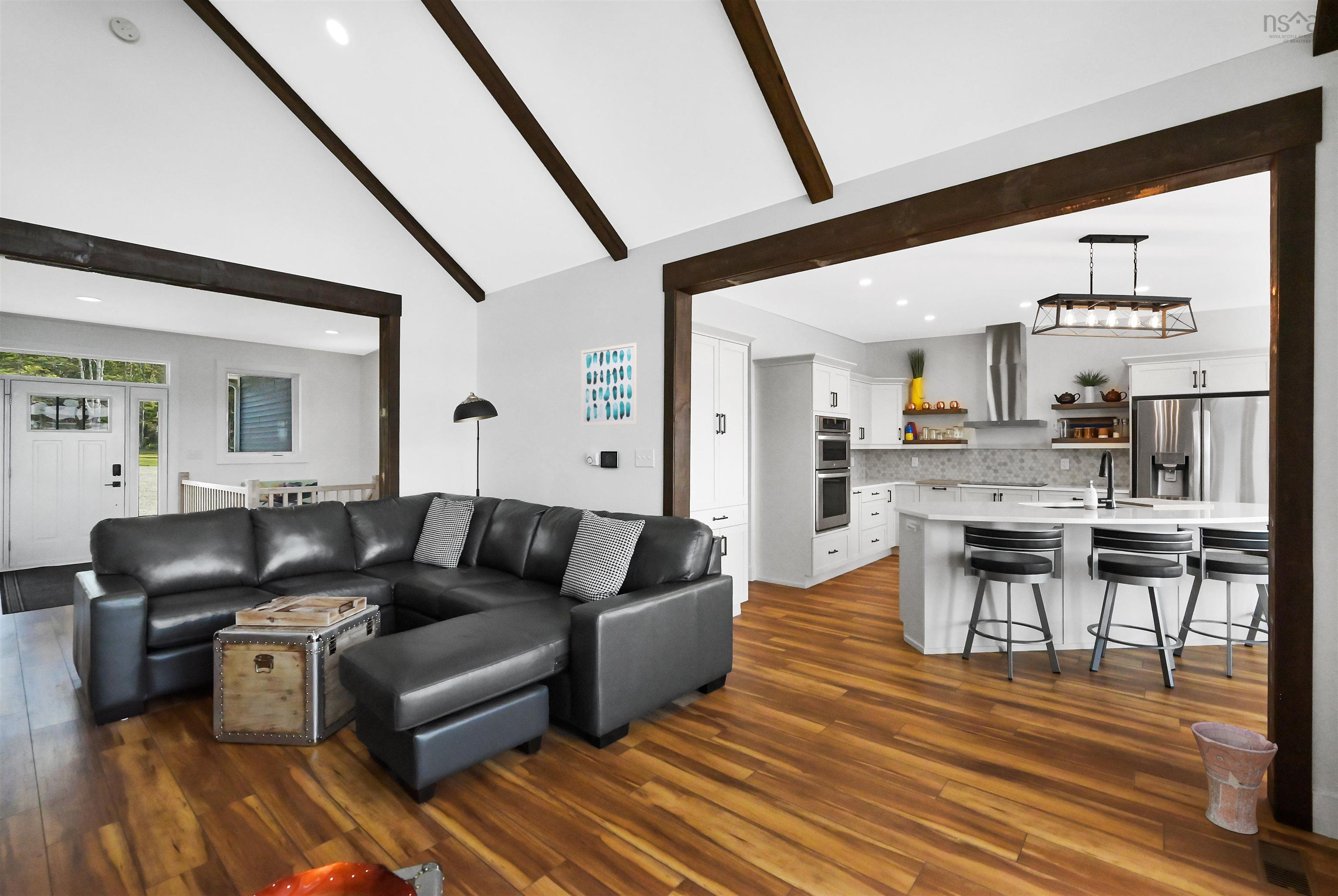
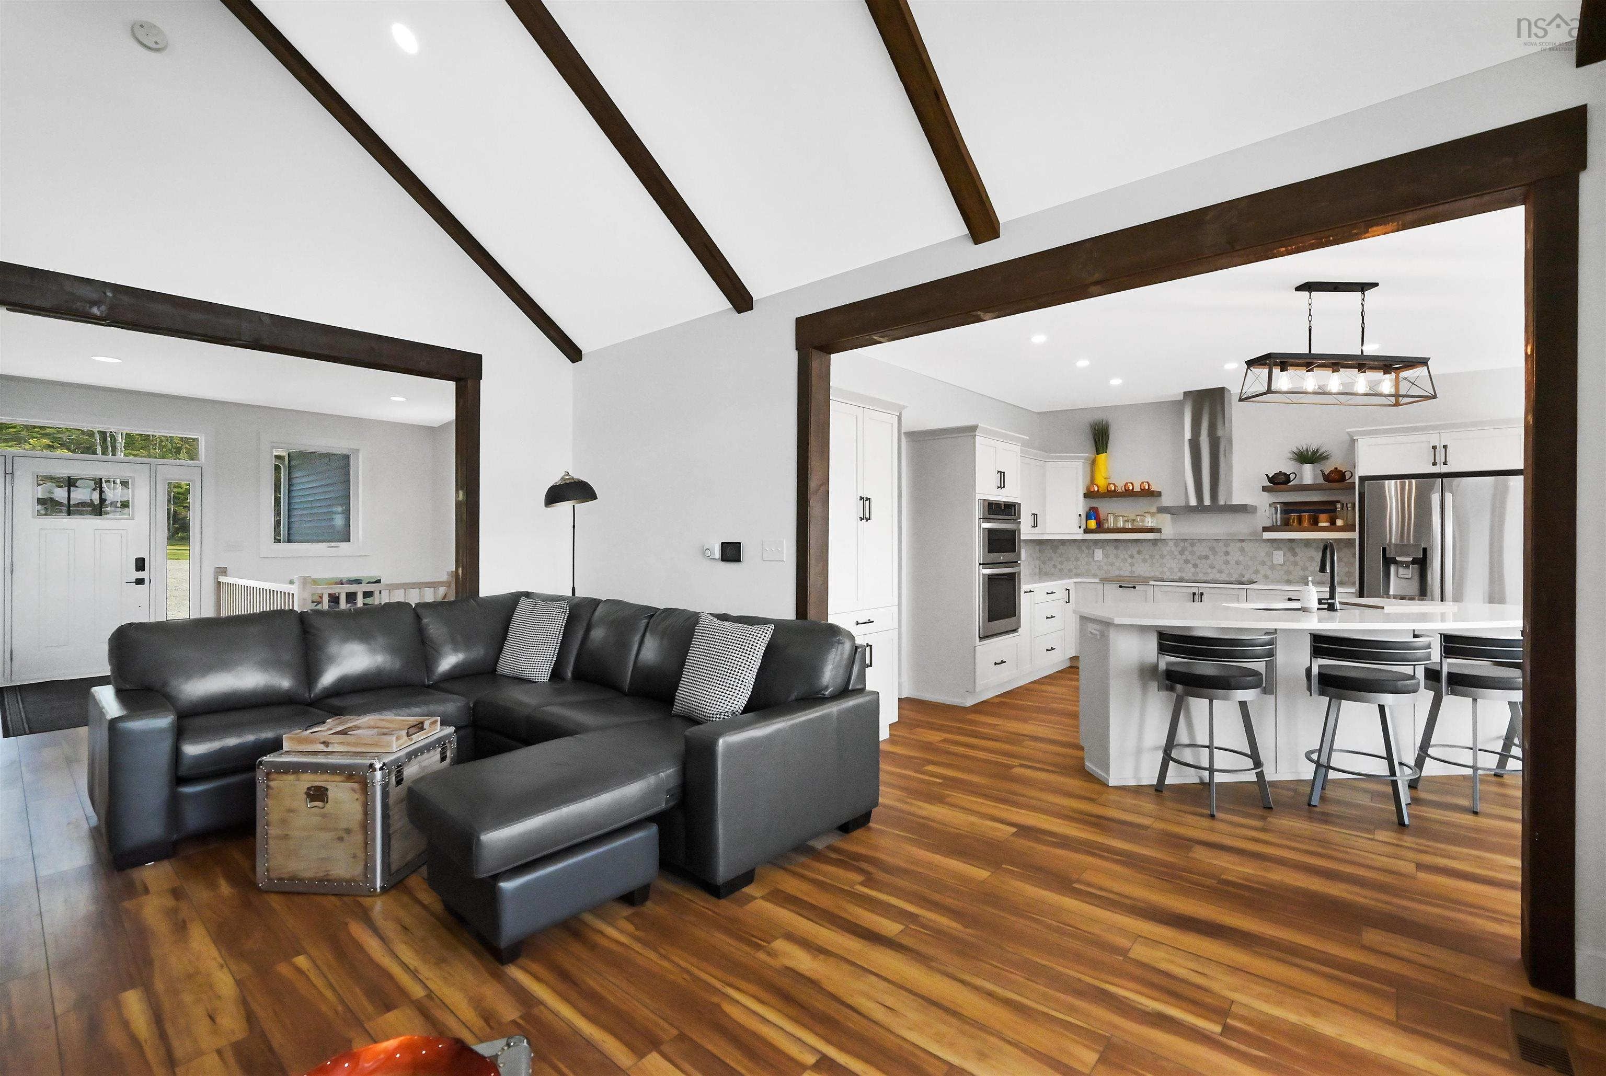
- vase (1233, 778)
- wall art (608, 386)
